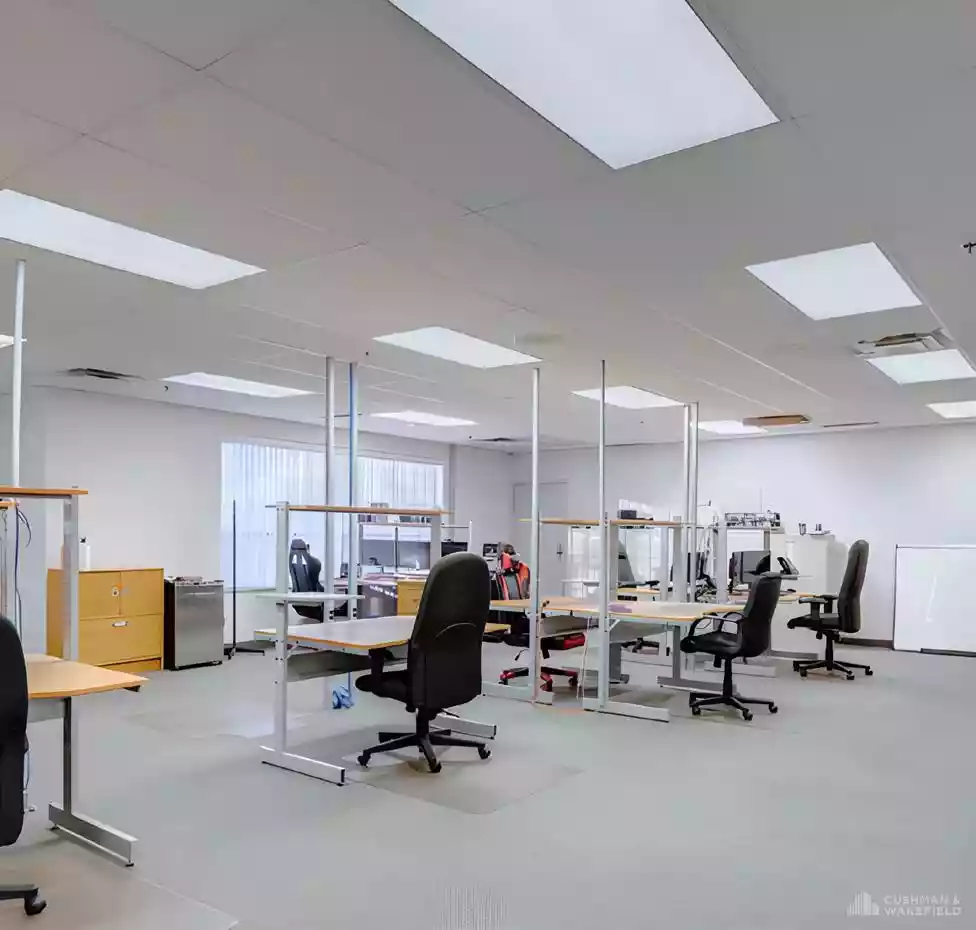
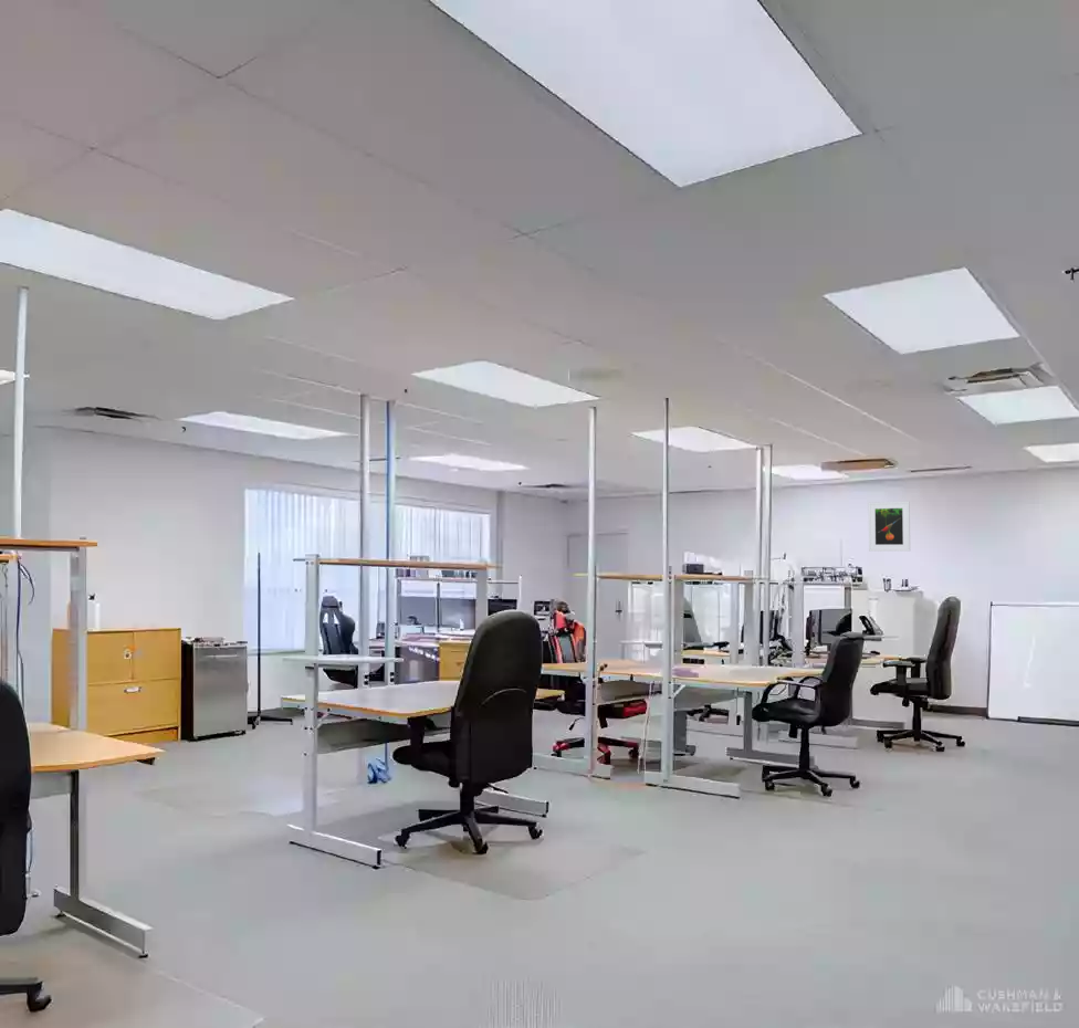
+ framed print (889, 526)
